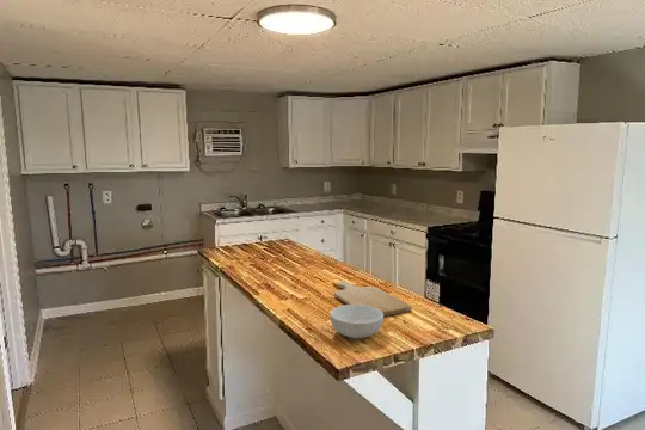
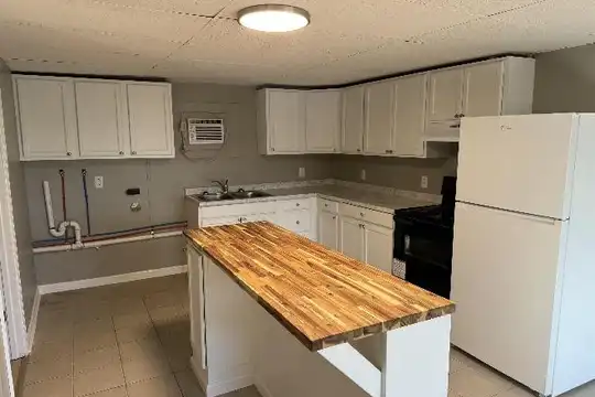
- chopping board (363, 296)
- cereal bowl (356, 322)
